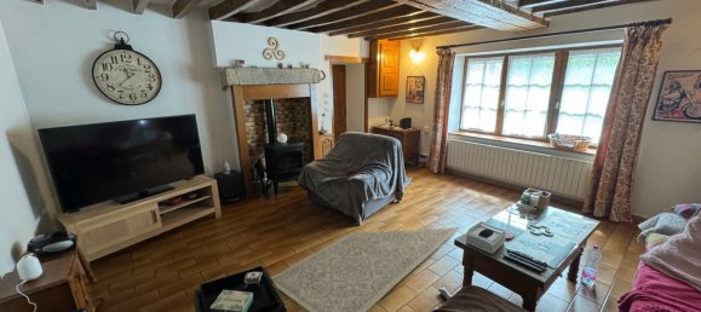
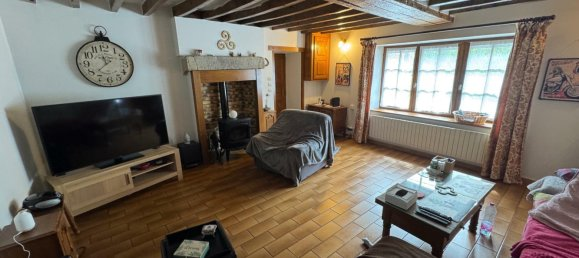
- rug (396, 237)
